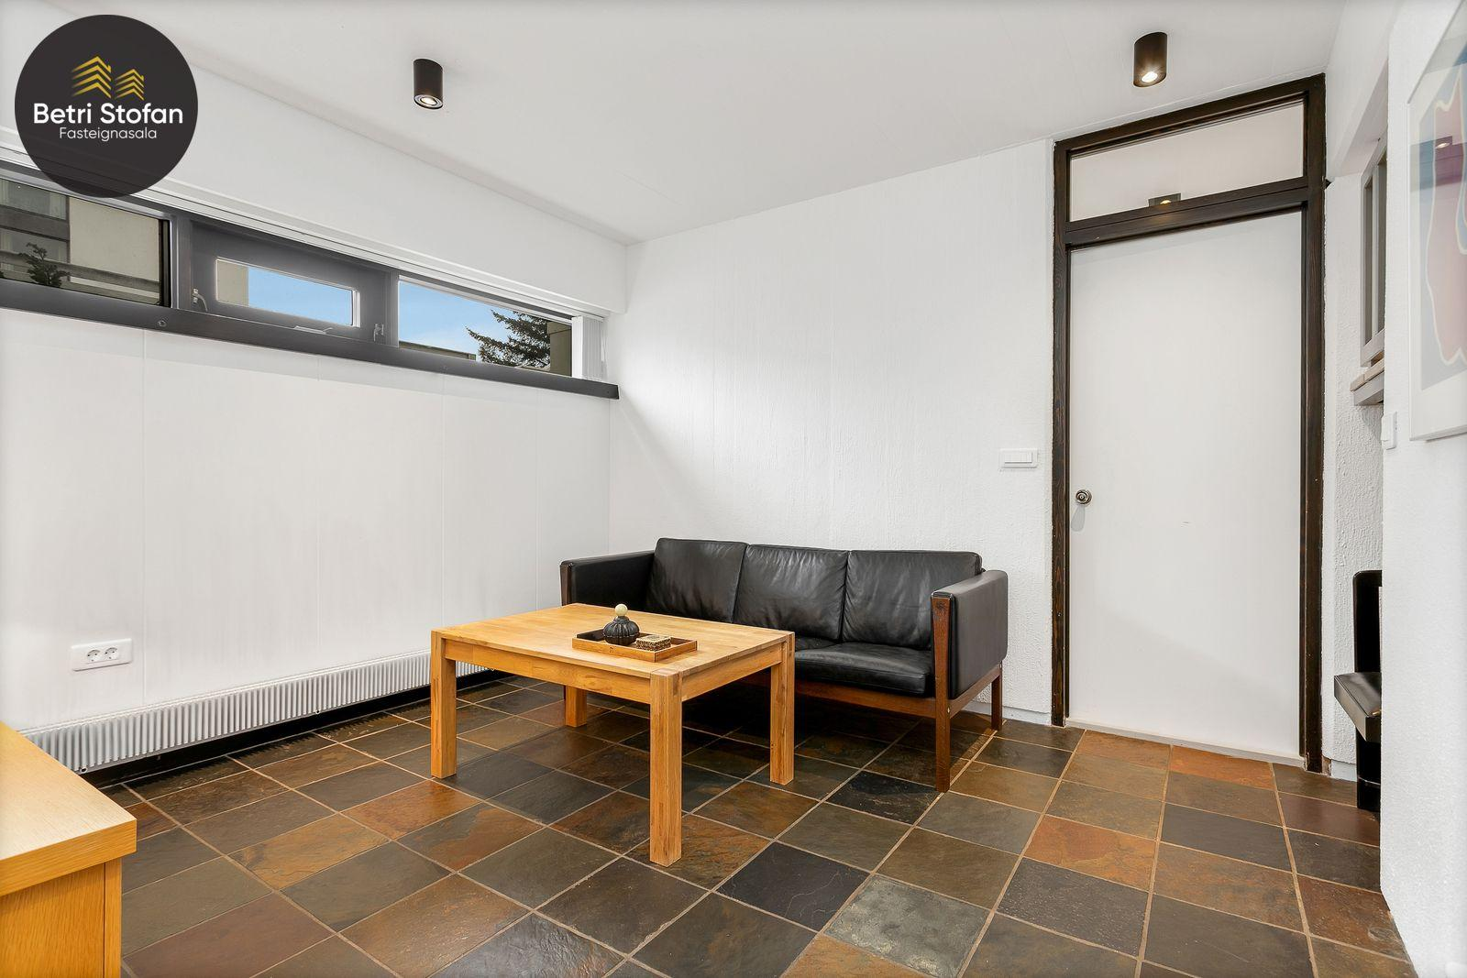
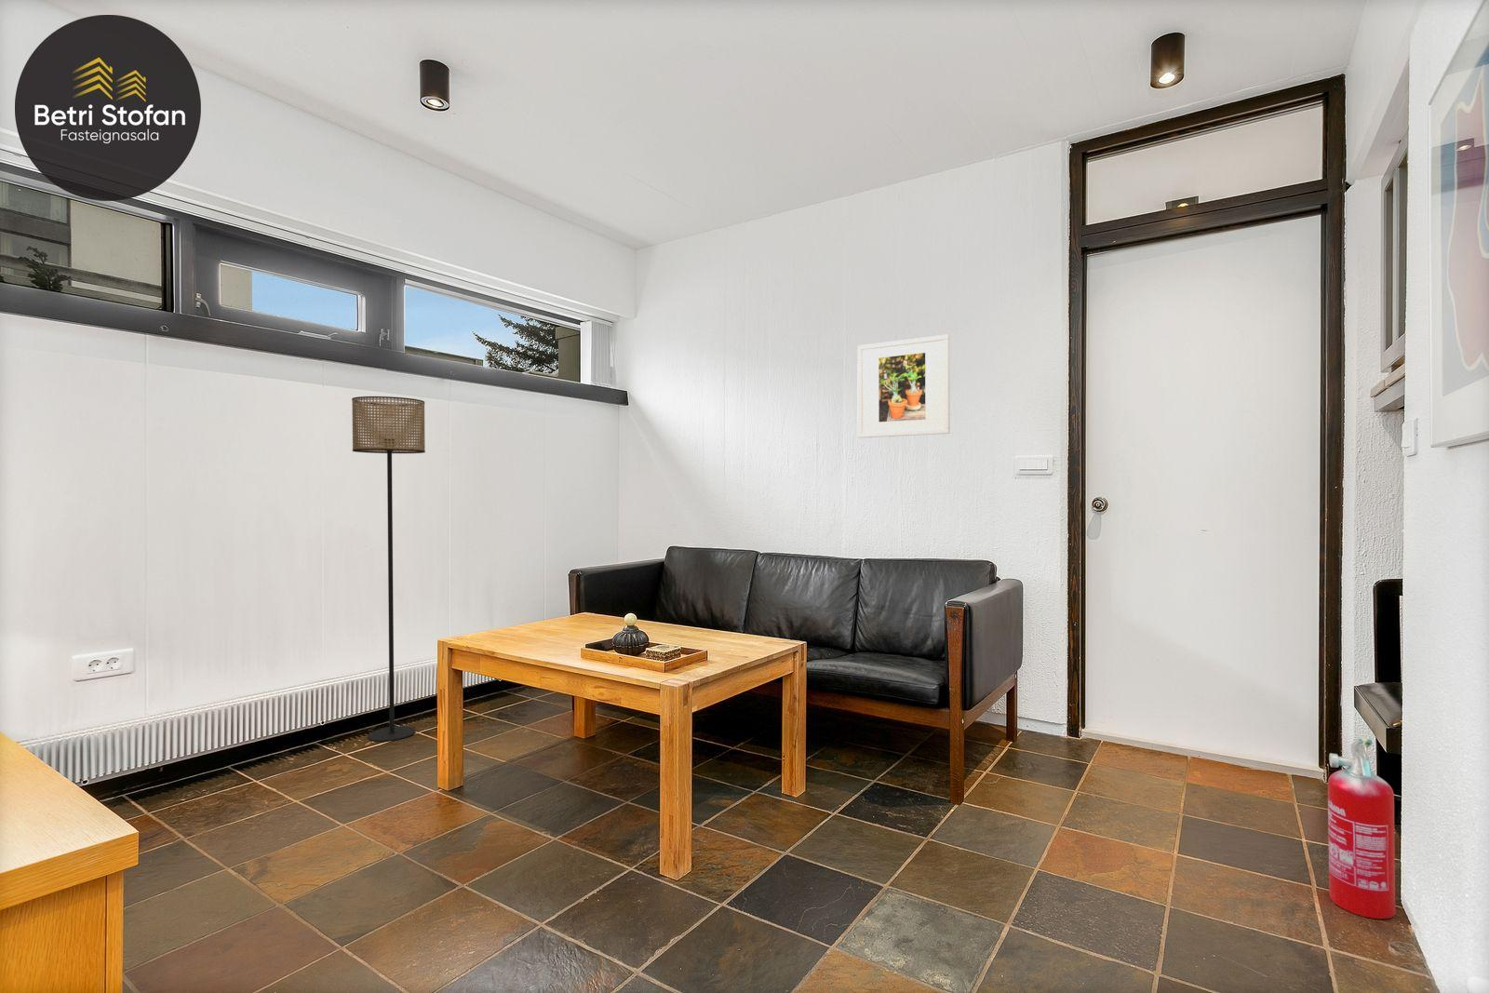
+ fire extinguisher (1363, 821)
+ floor lamp (390, 567)
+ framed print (902, 388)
